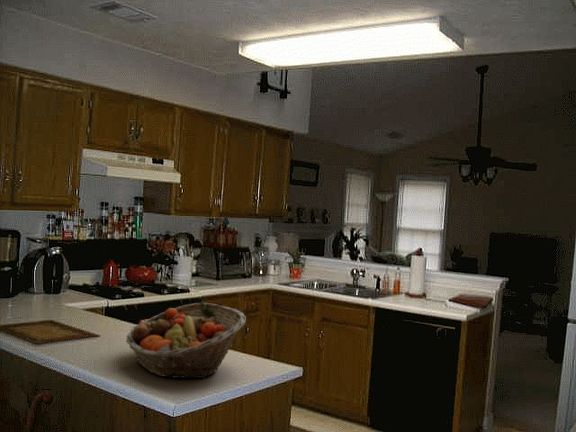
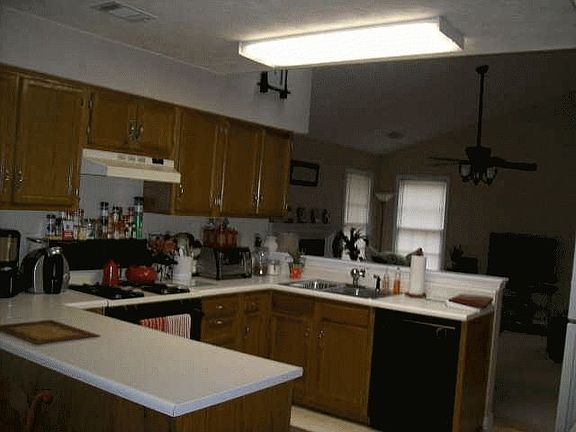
- fruit basket (185, 337)
